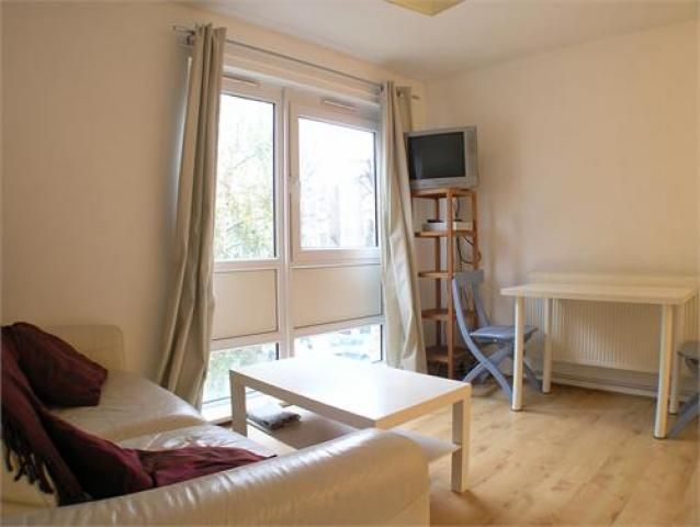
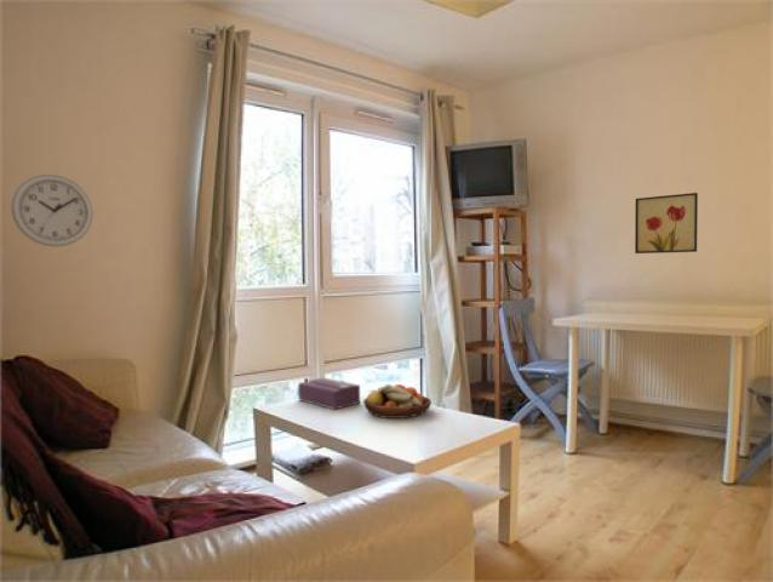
+ fruit bowl (397, 396)
+ wall art (665, 224)
+ wall clock (53, 210)
+ tissue box (328, 392)
